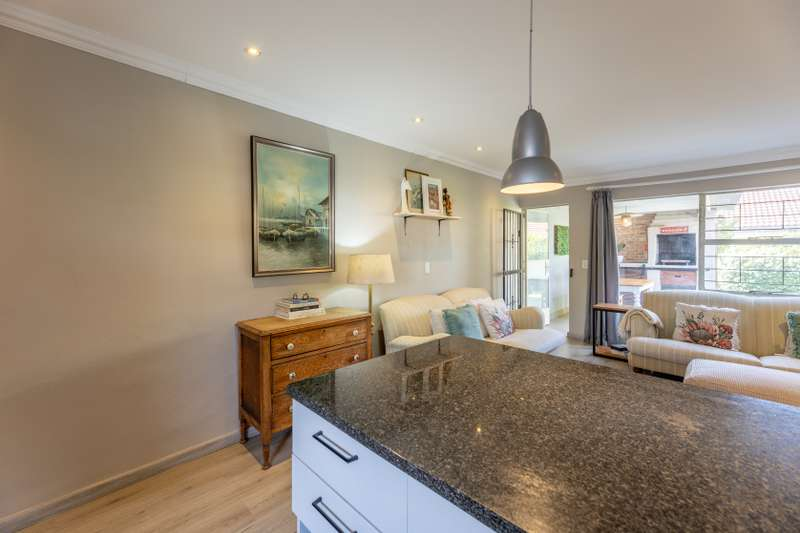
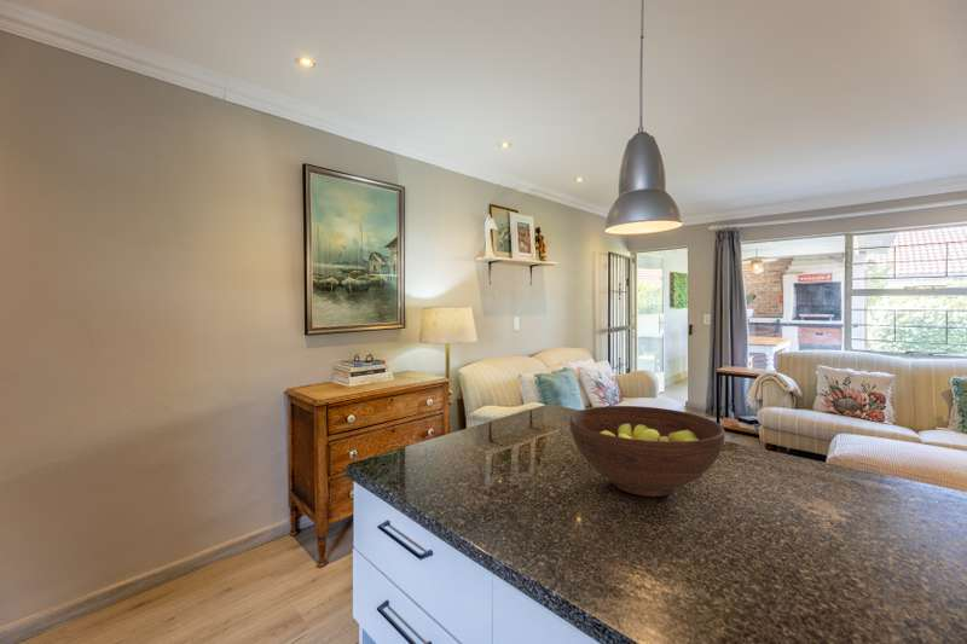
+ fruit bowl (642, 453)
